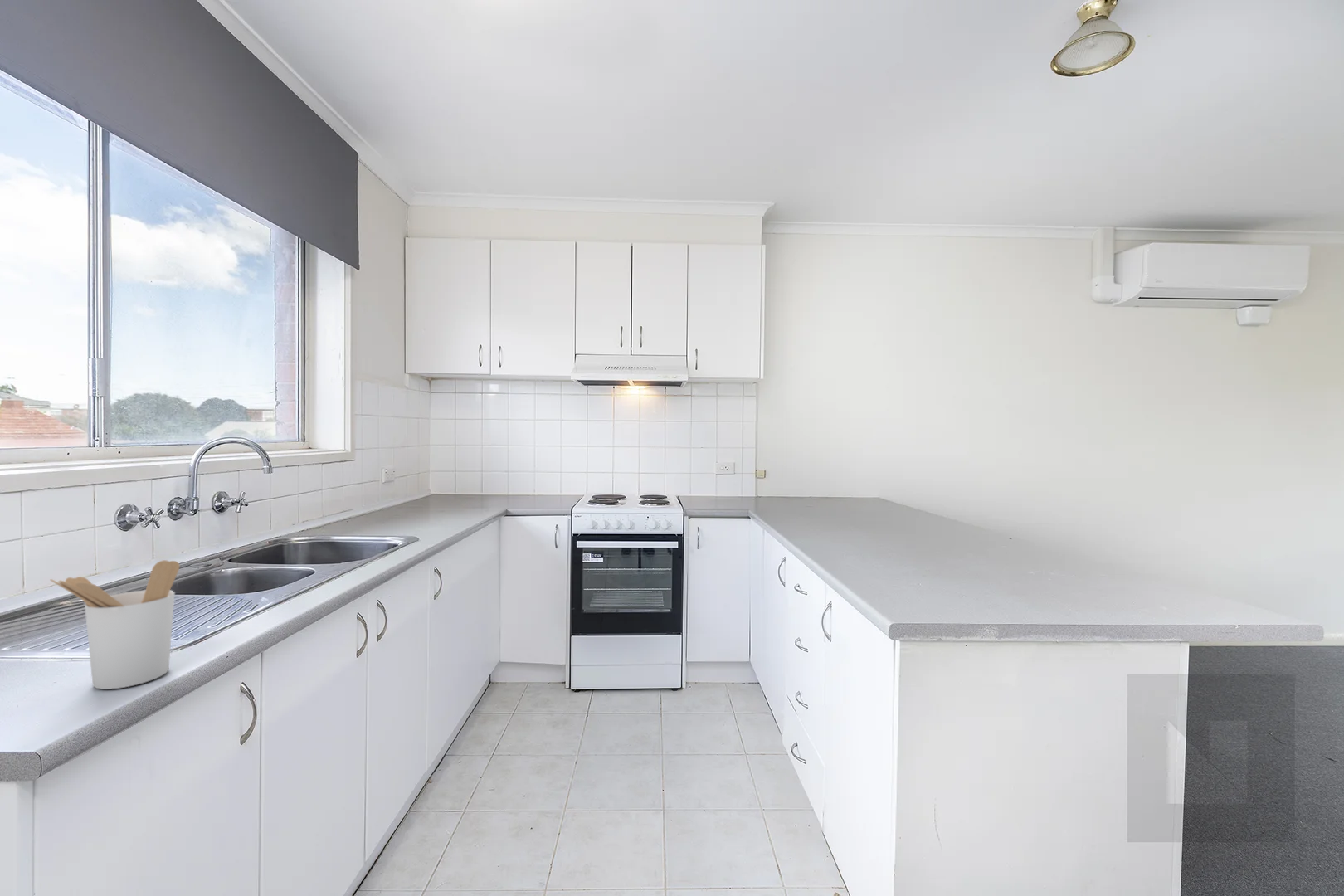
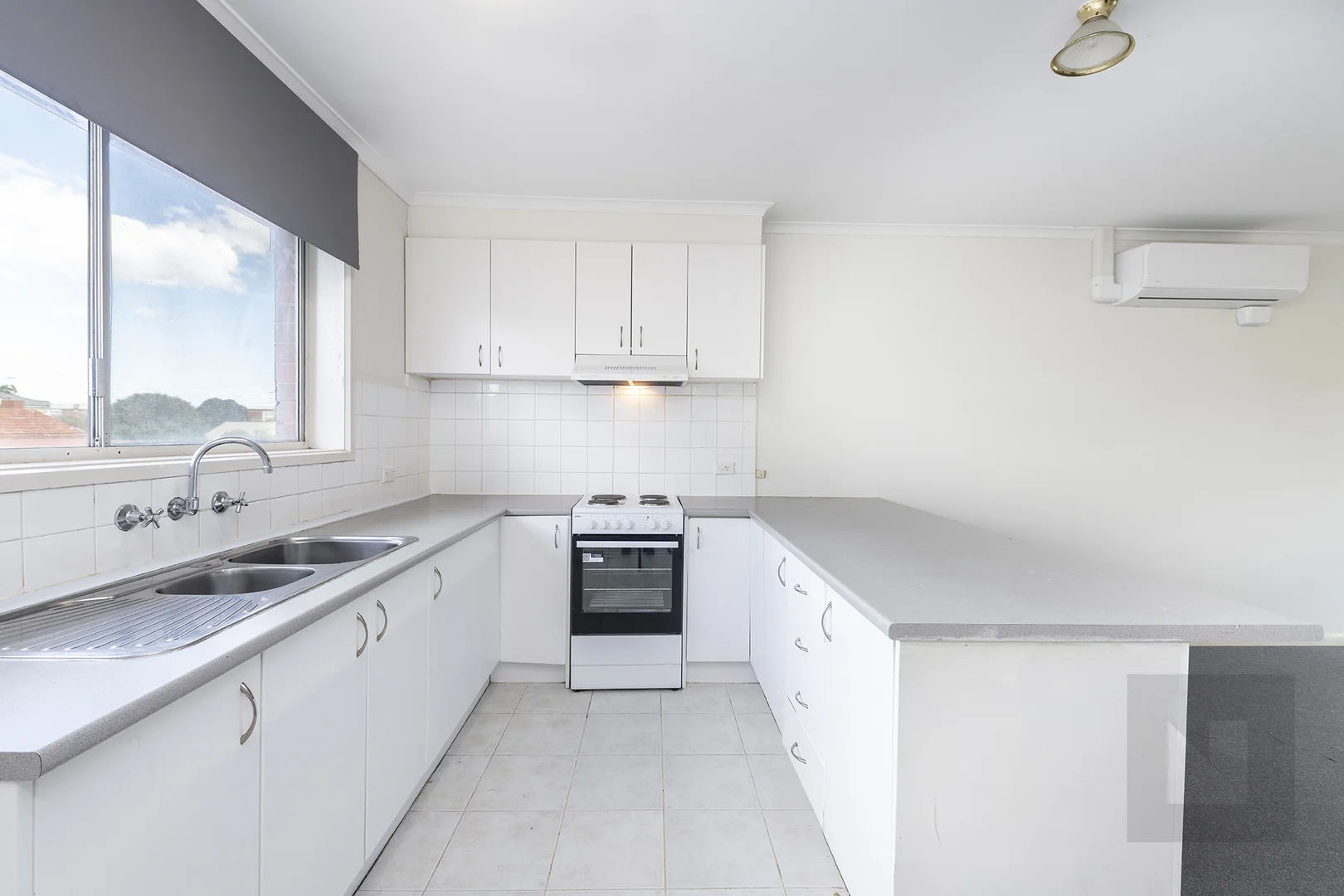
- utensil holder (115, 624)
